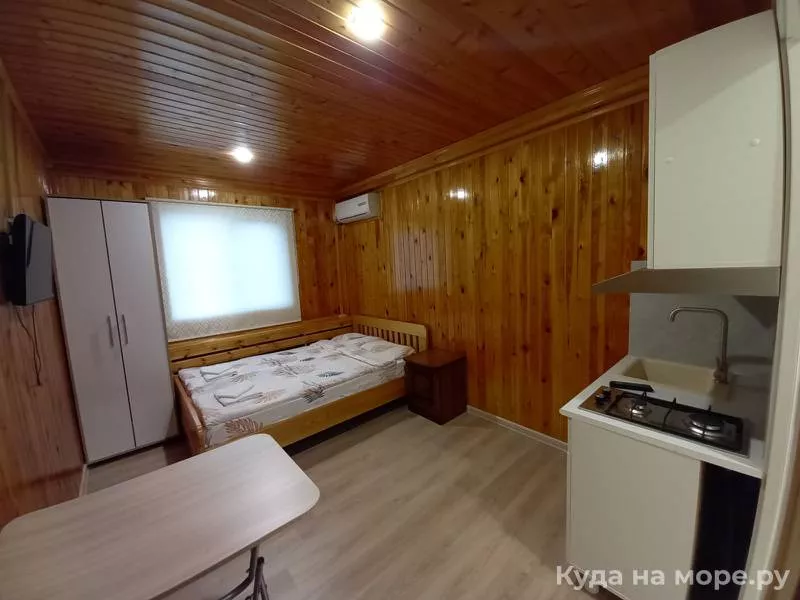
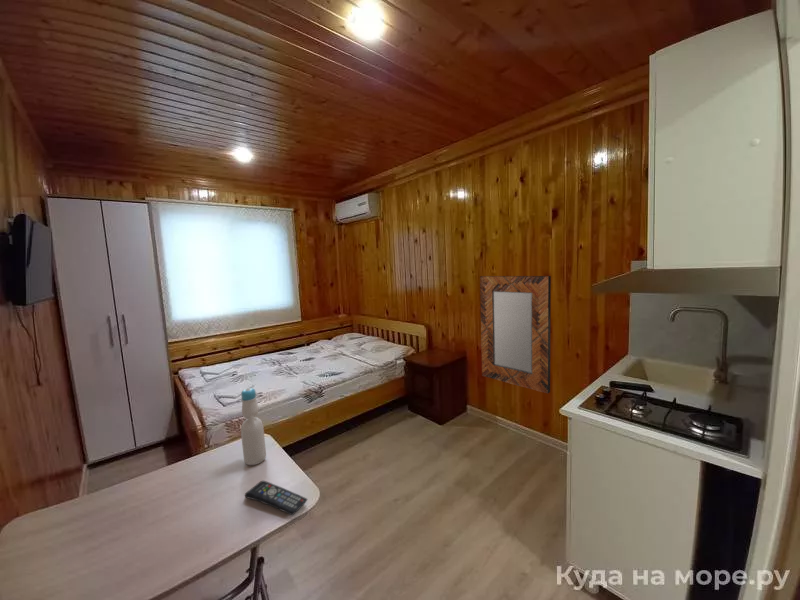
+ home mirror (512, 330)
+ bottle (251, 424)
+ remote control (275, 496)
